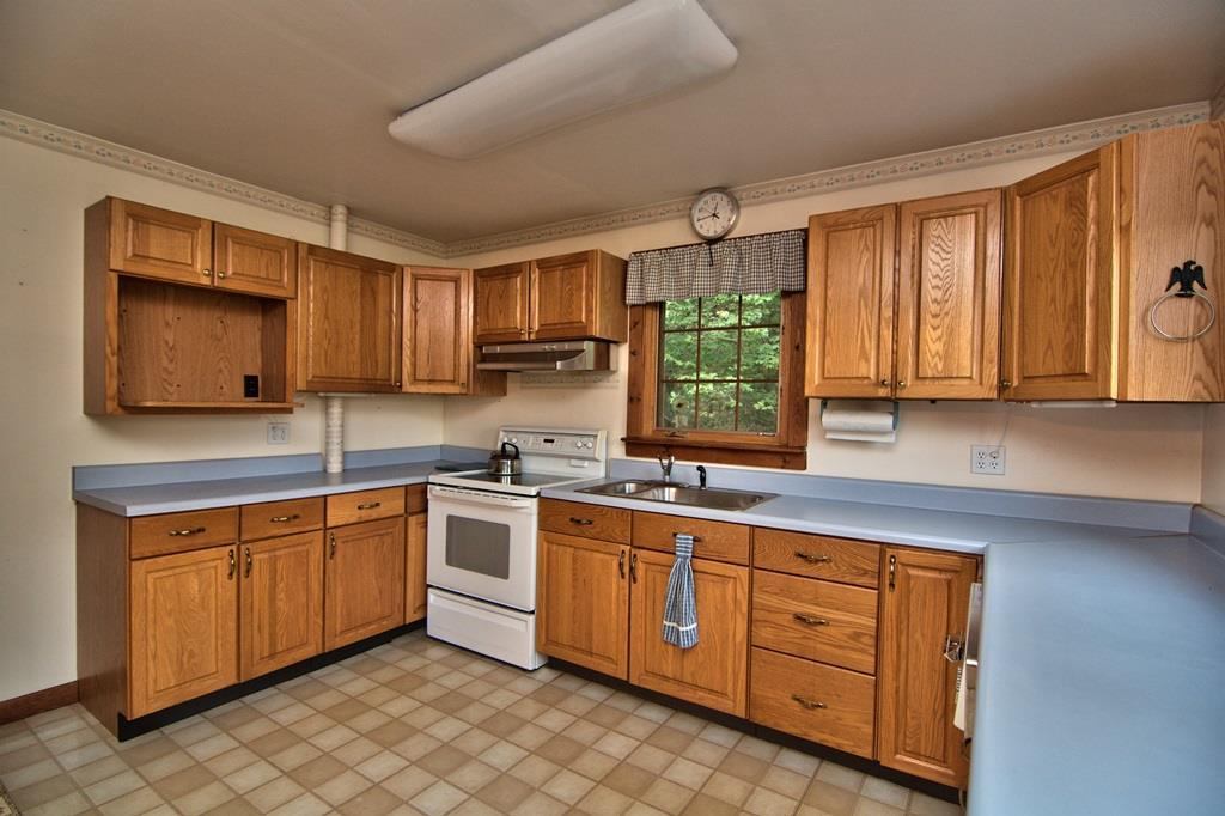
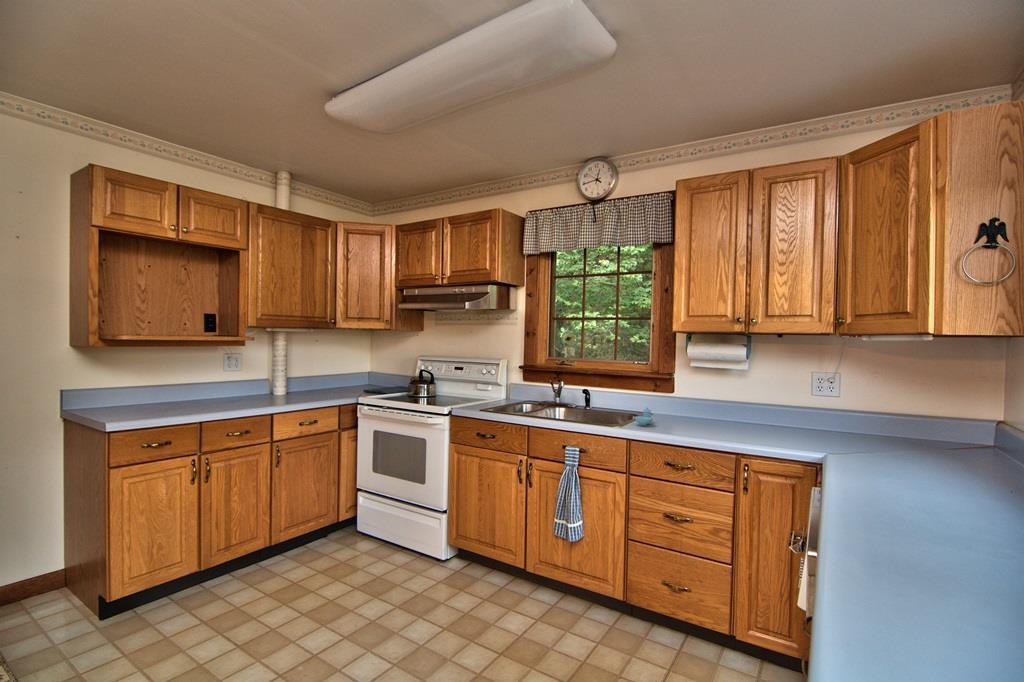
+ soap dispenser (644, 416)
